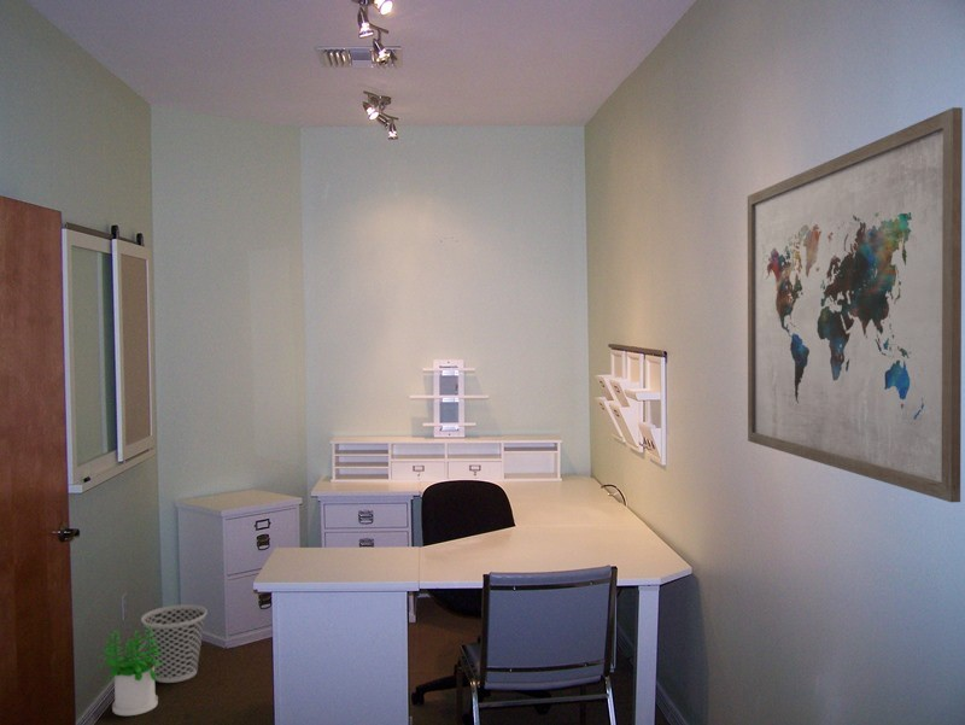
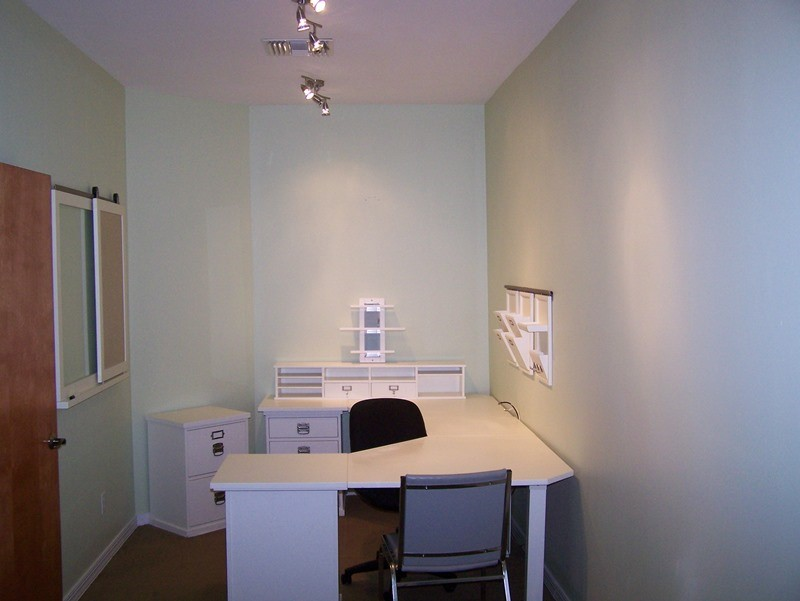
- wall art (829, 314)
- wastebasket (175, 644)
- potted plant (131, 670)
